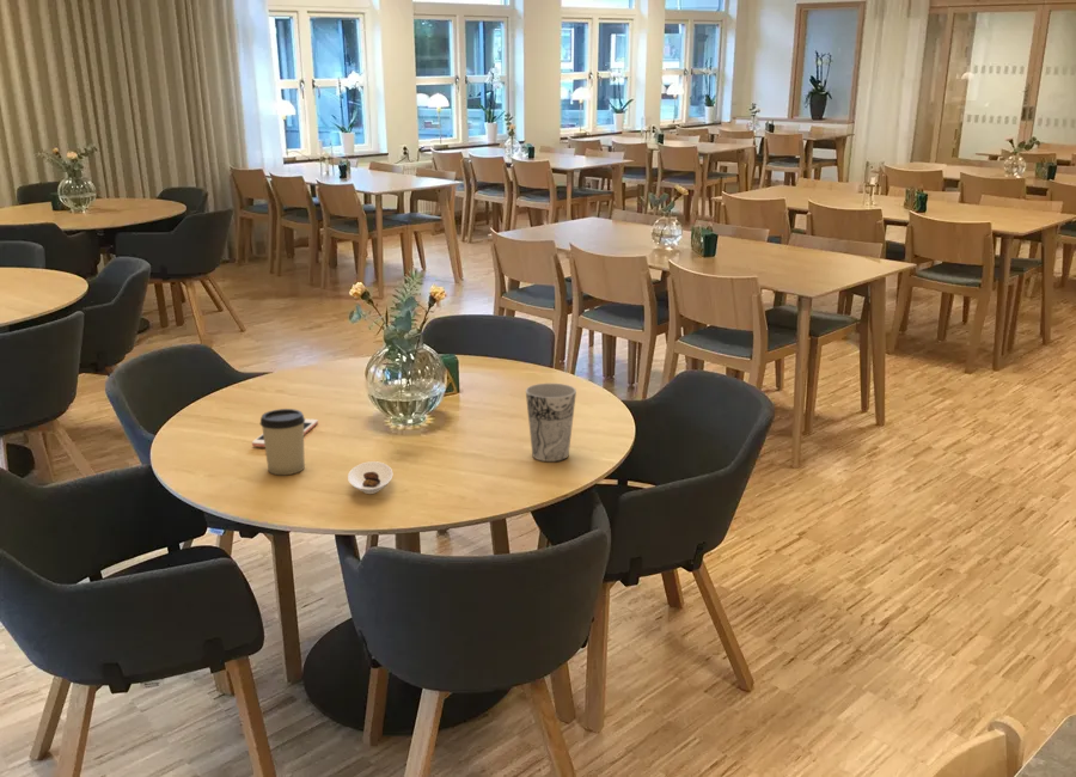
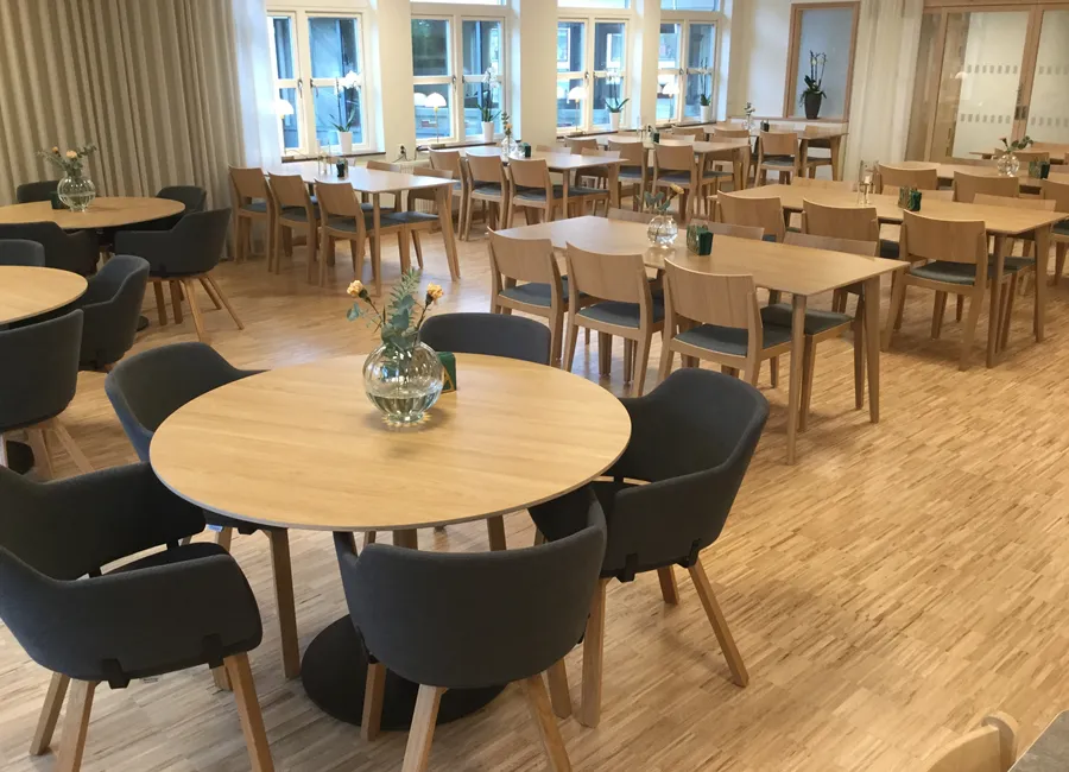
- cup (283, 441)
- saucer (371, 479)
- cup (550, 422)
- cell phone (304, 432)
